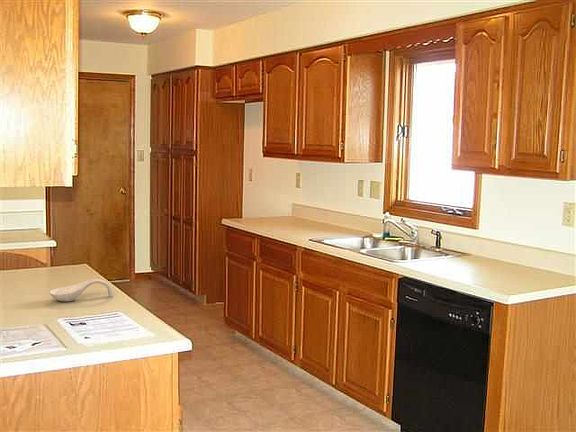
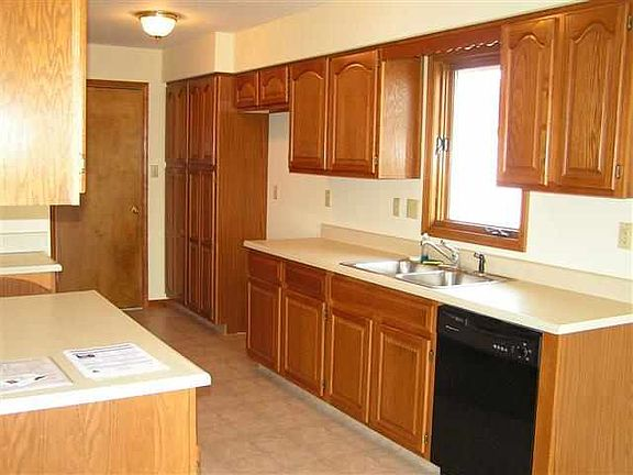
- spoon rest (81, 289)
